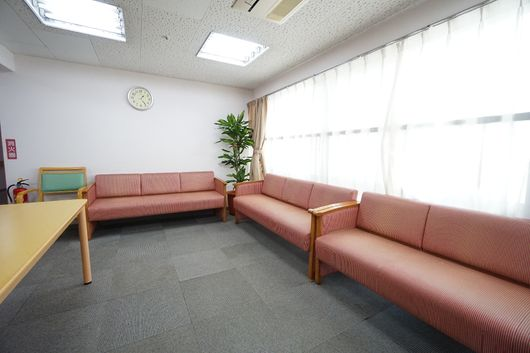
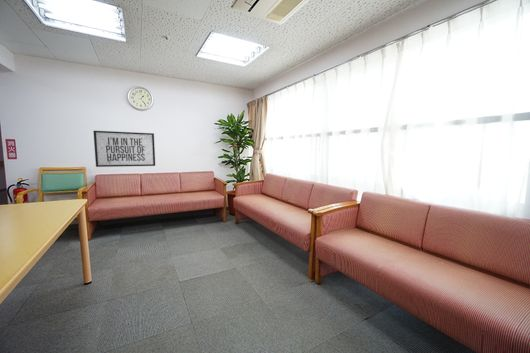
+ mirror (126, 149)
